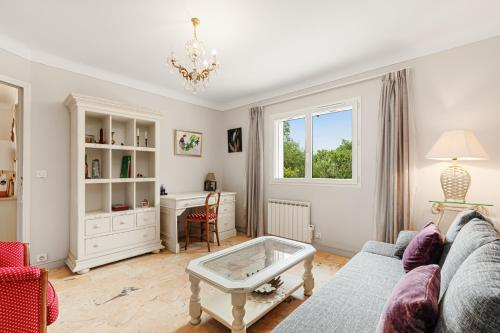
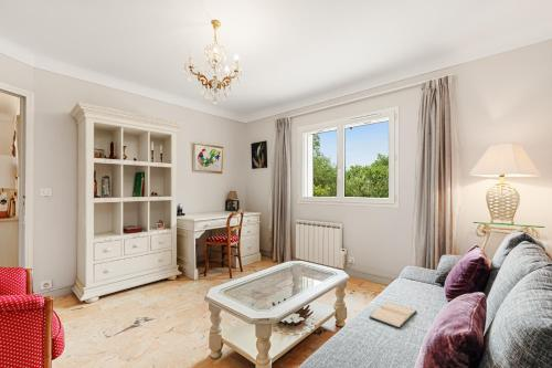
+ hardback book (393, 313)
